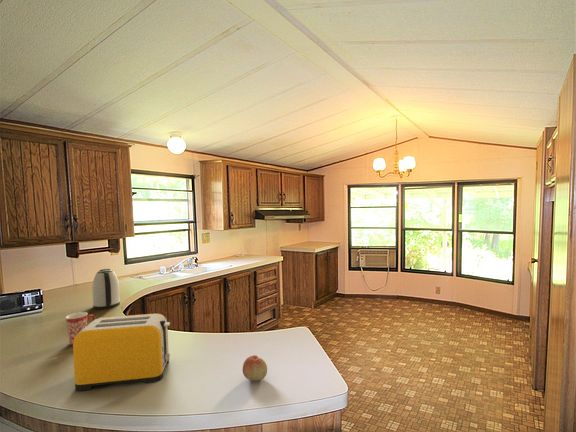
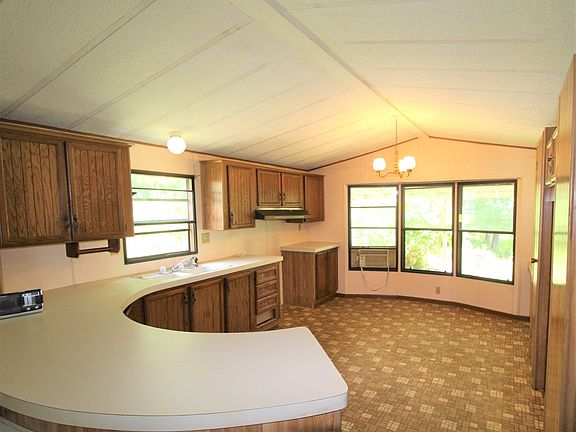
- fruit (255, 368)
- mug (81, 327)
- toaster (127, 347)
- kettle (106, 288)
